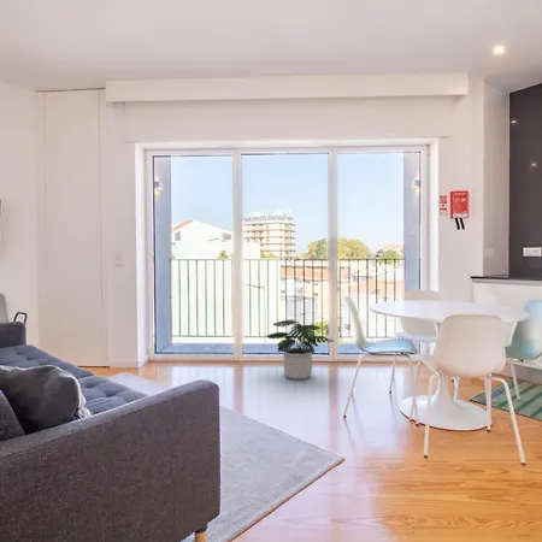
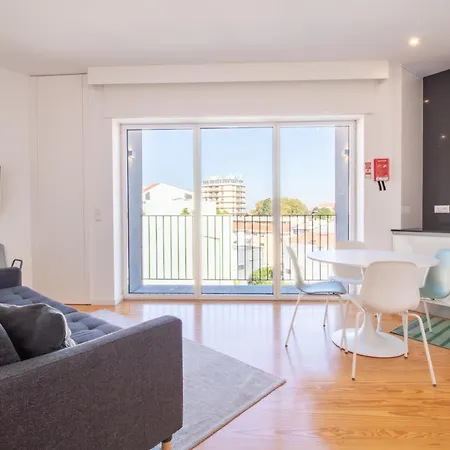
- potted plant (299, 349)
